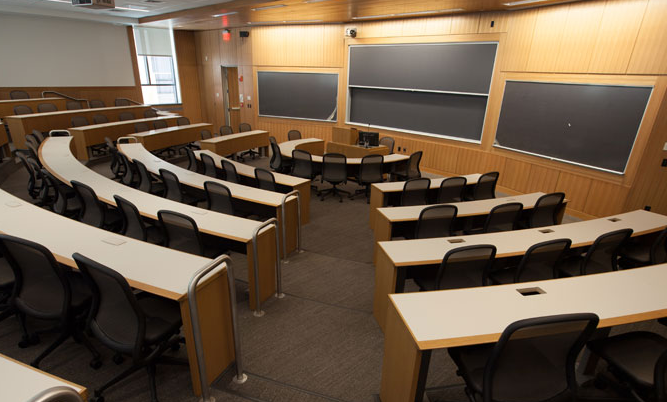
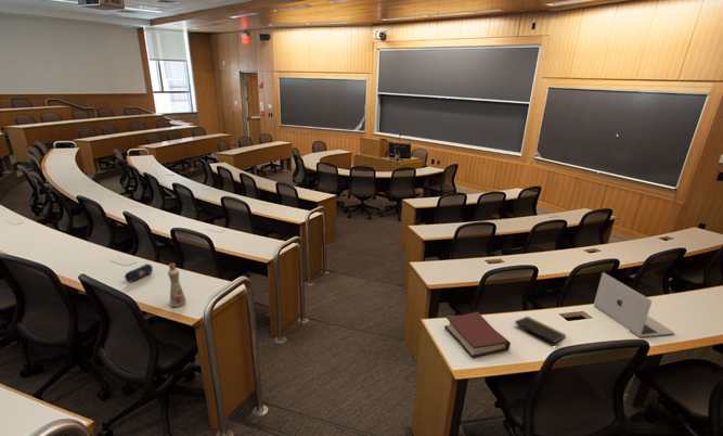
+ bottle (175, 283)
+ laptop (636, 302)
+ hardback book (476, 332)
+ notepad (540, 329)
+ pencil case (139, 272)
